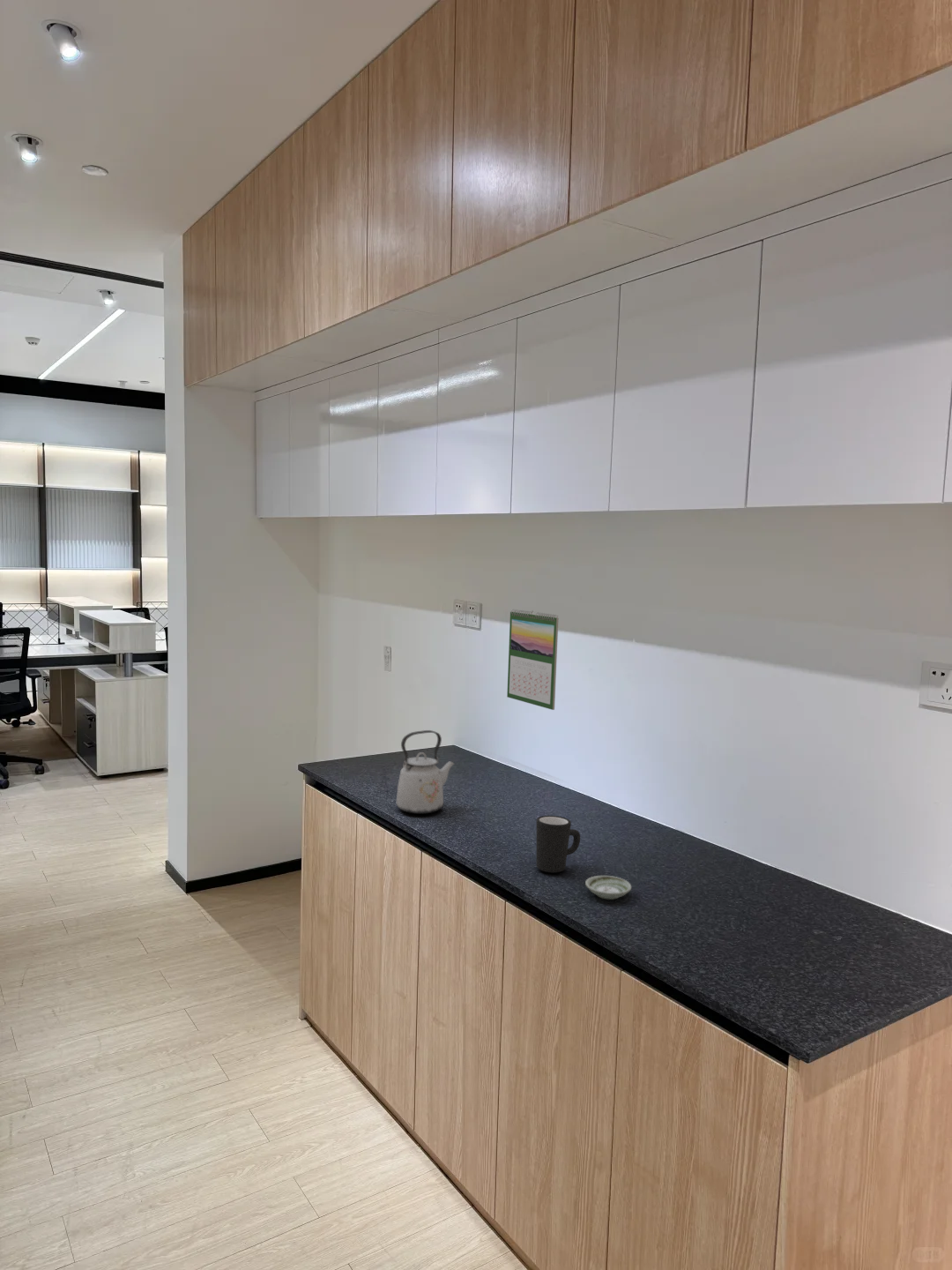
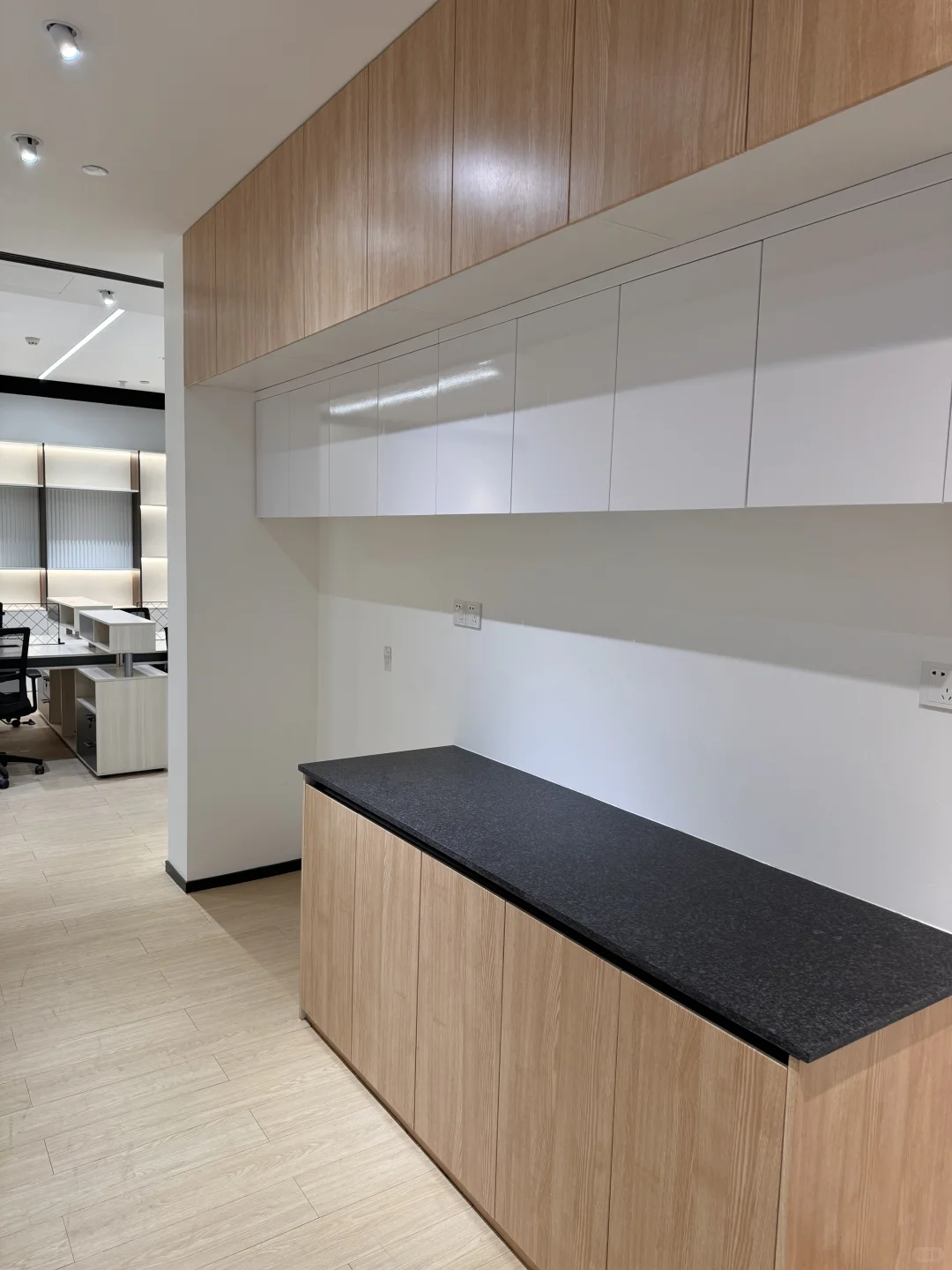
- saucer (607, 889)
- kettle (428, 769)
- calendar (532, 656)
- mug (559, 842)
